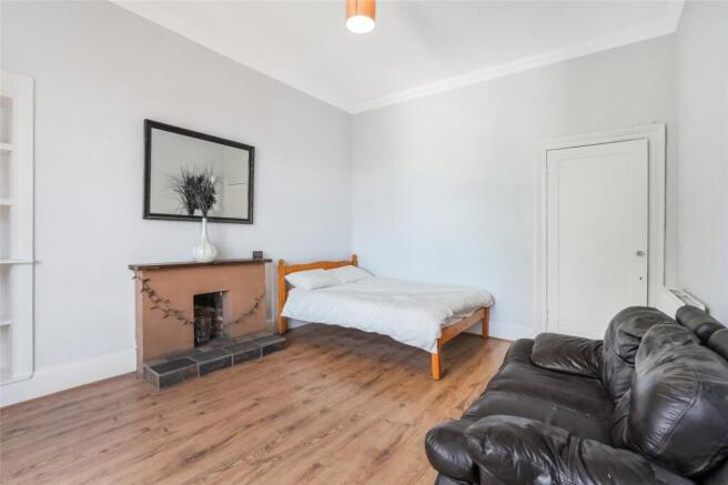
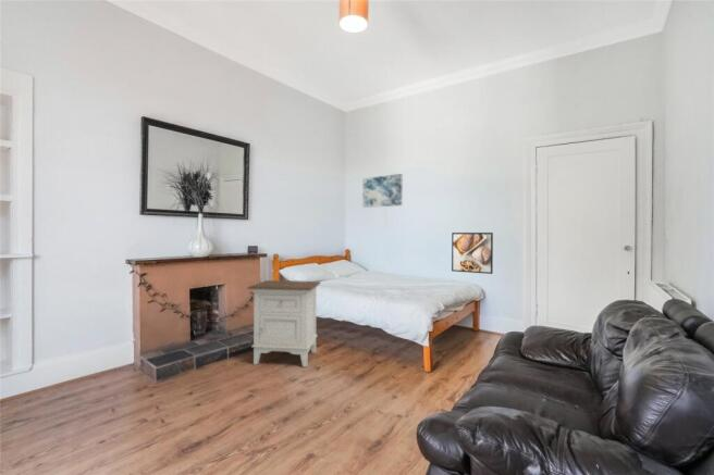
+ nightstand (285, 321)
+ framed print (471, 252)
+ wall art (381, 191)
